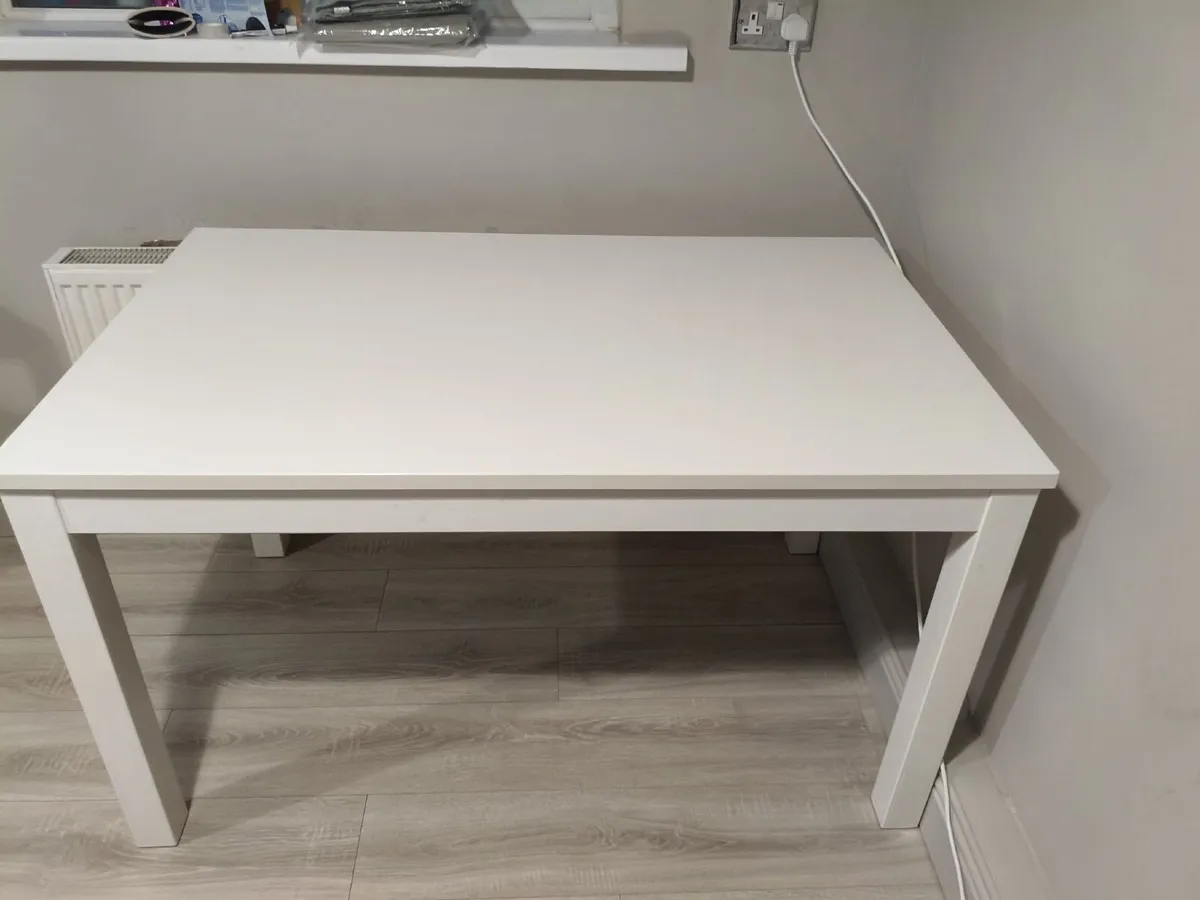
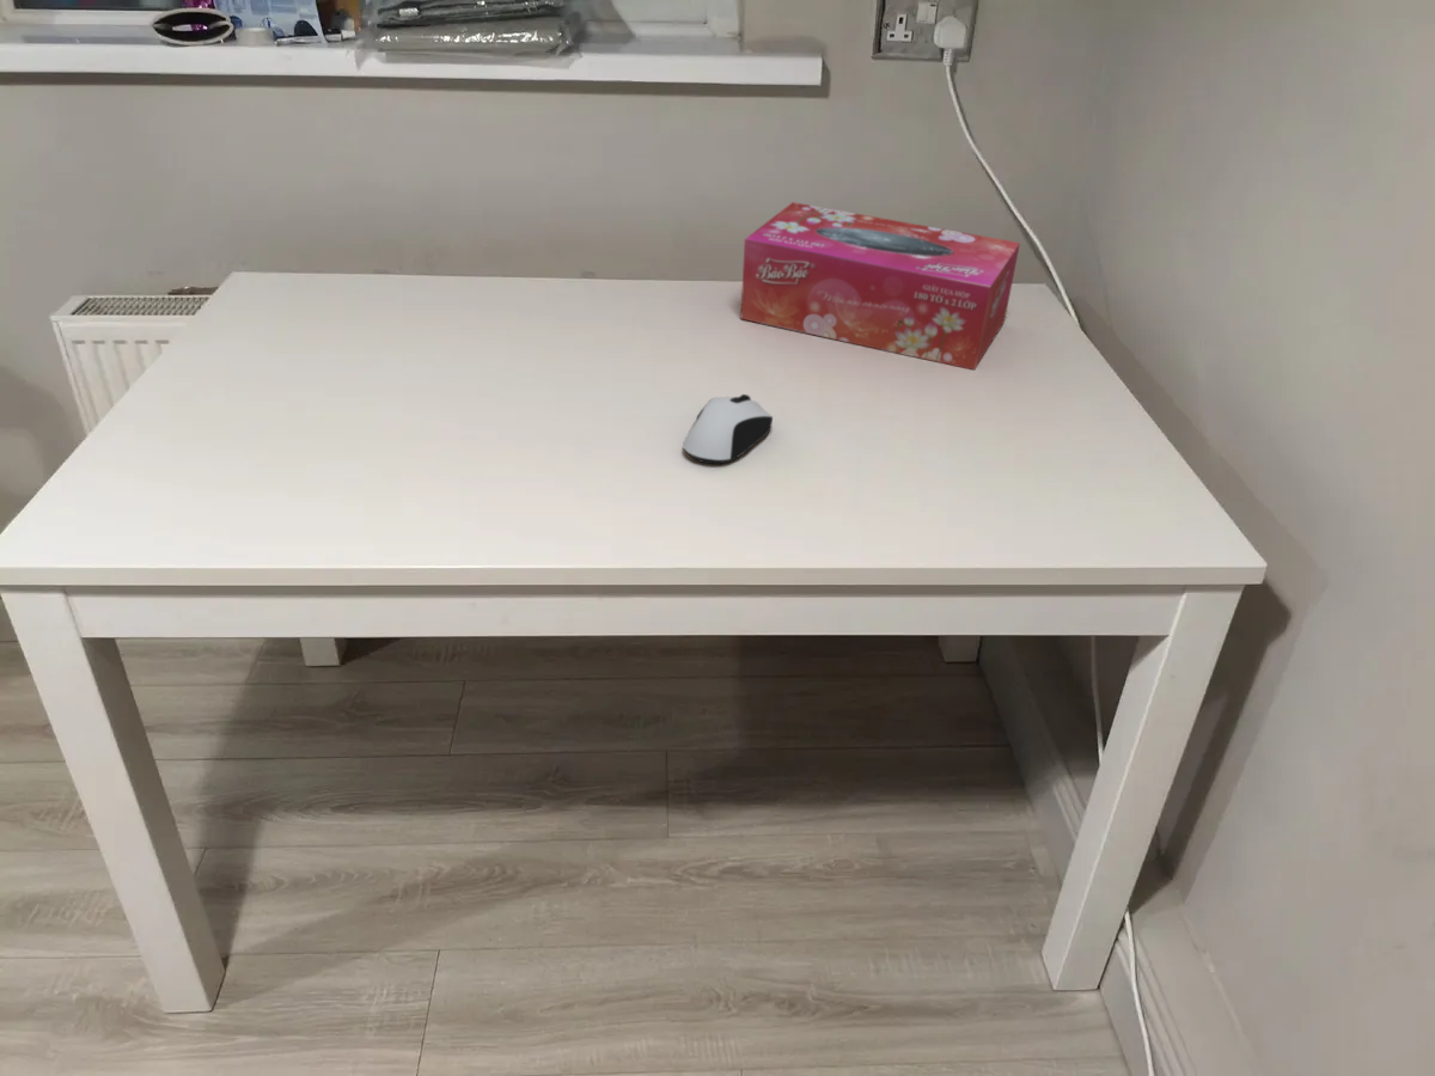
+ computer mouse (727, 421)
+ tissue box (878, 281)
